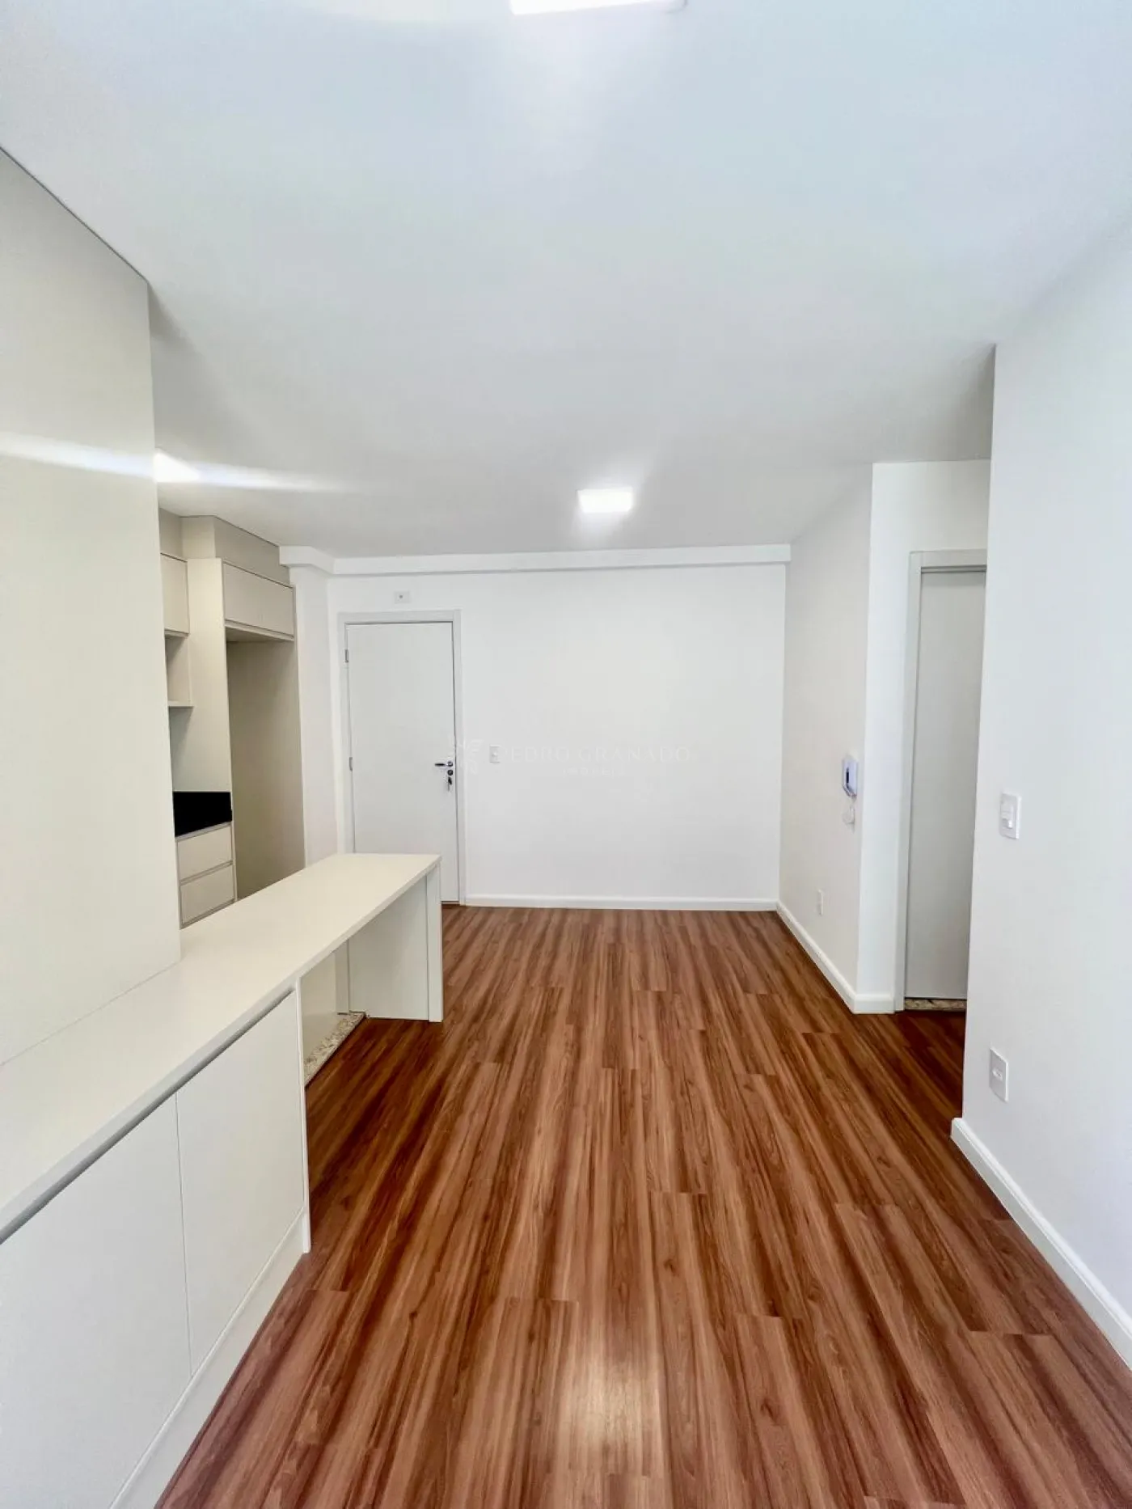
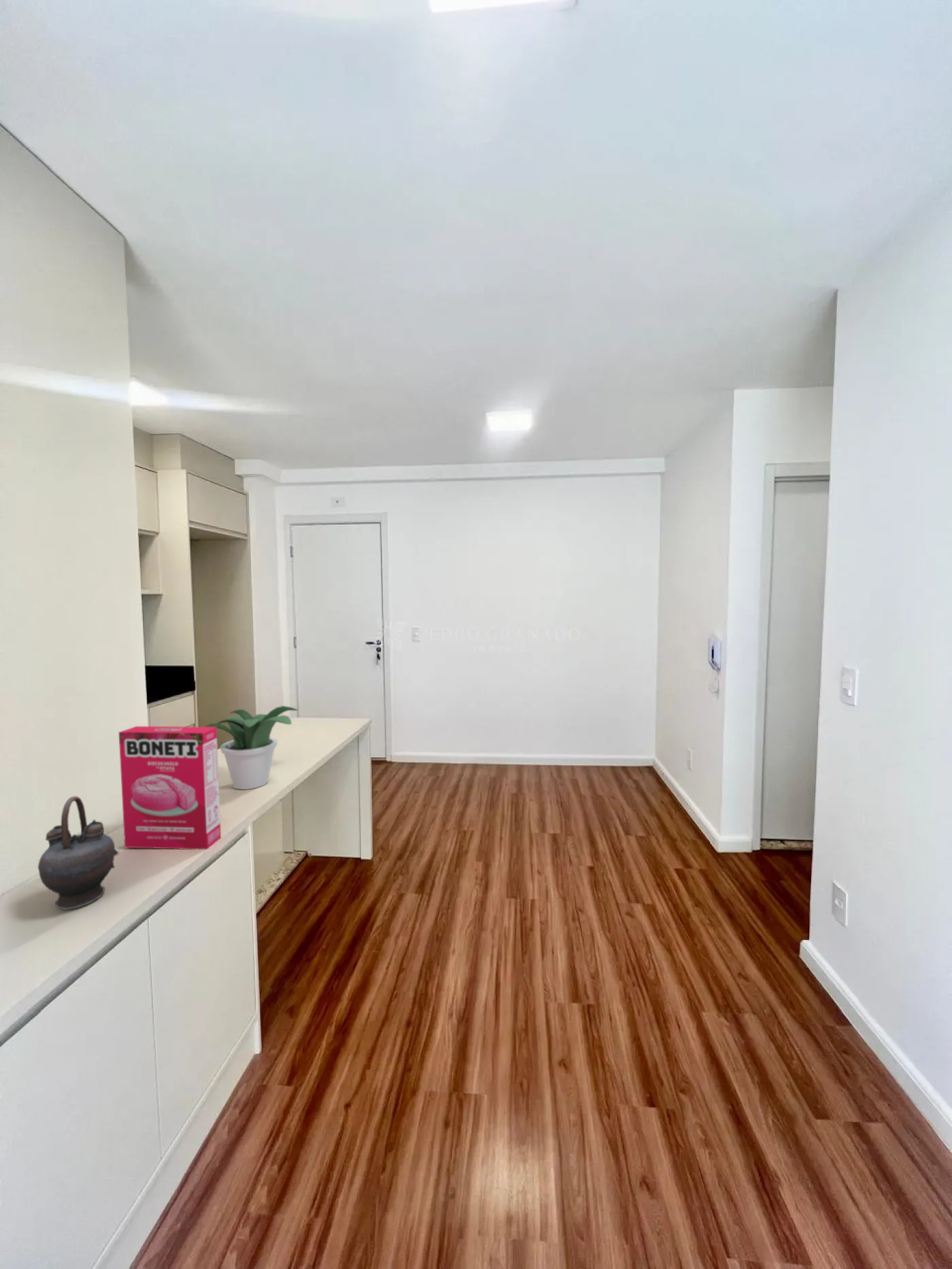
+ potted plant (256, 747)
+ teapot (82, 845)
+ cereal box (171, 786)
